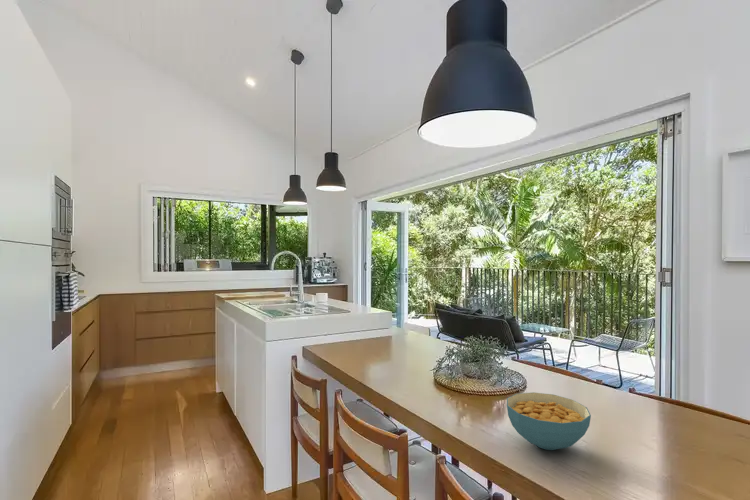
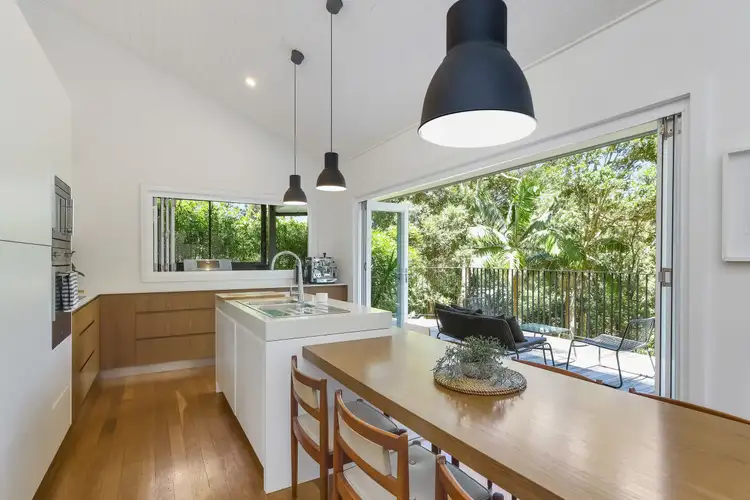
- cereal bowl (546, 425)
